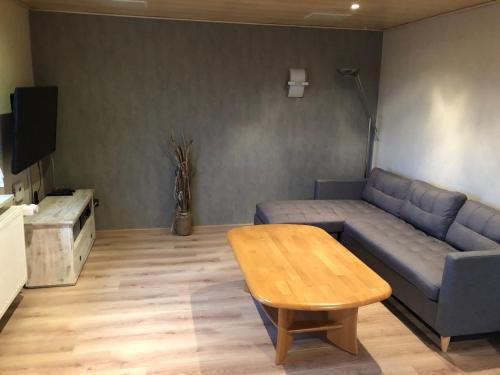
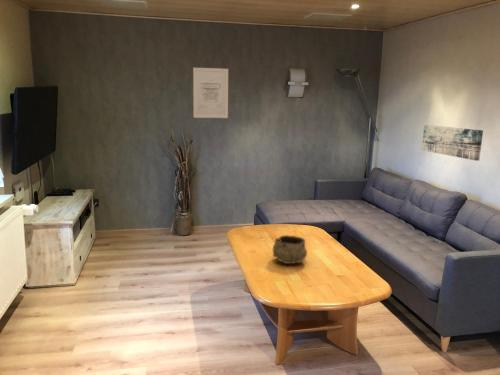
+ wall art (449, 141)
+ decorative bowl (289, 250)
+ wall art (210, 93)
